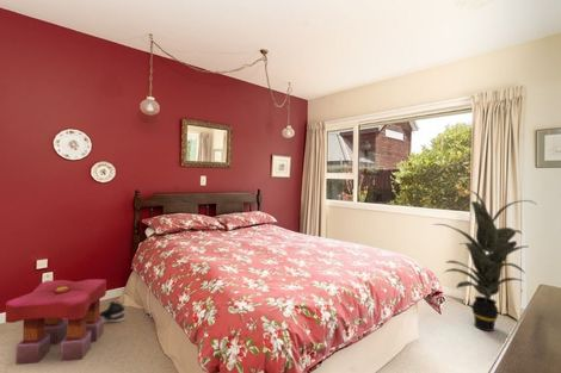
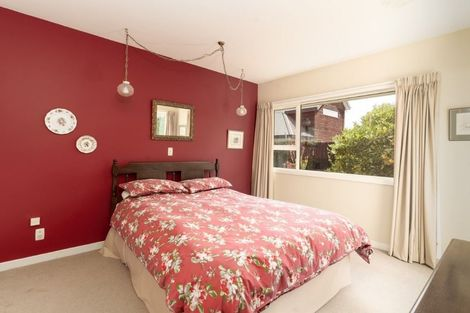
- sneaker (105, 311)
- indoor plant (482, 257)
- stool (61, 318)
